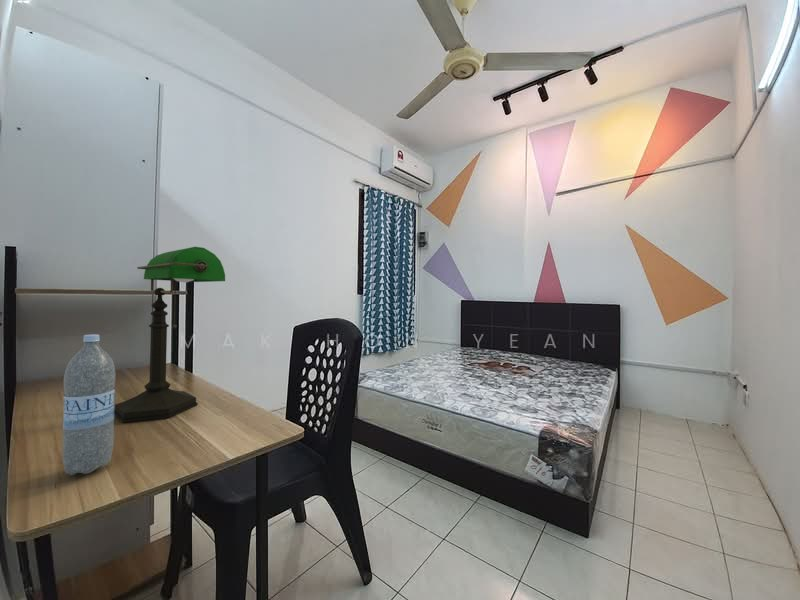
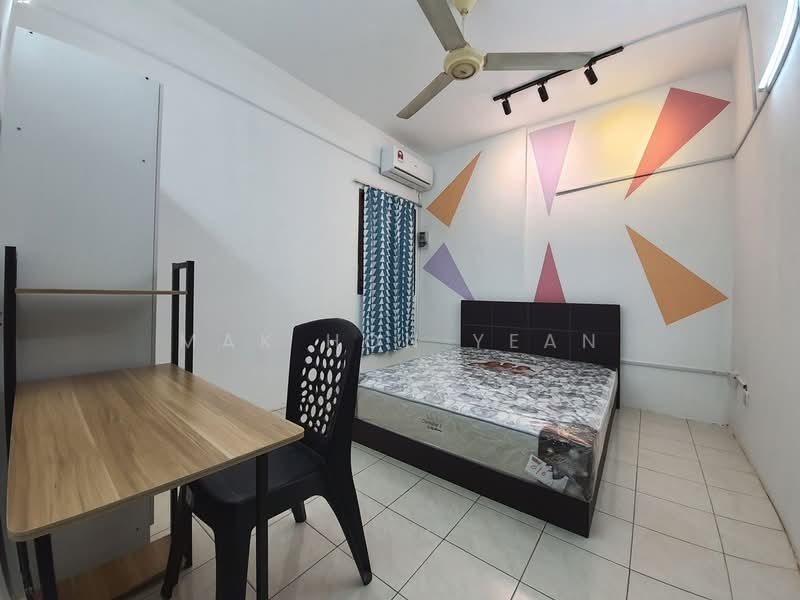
- water bottle (90, 402)
- desk lamp (168, 326)
